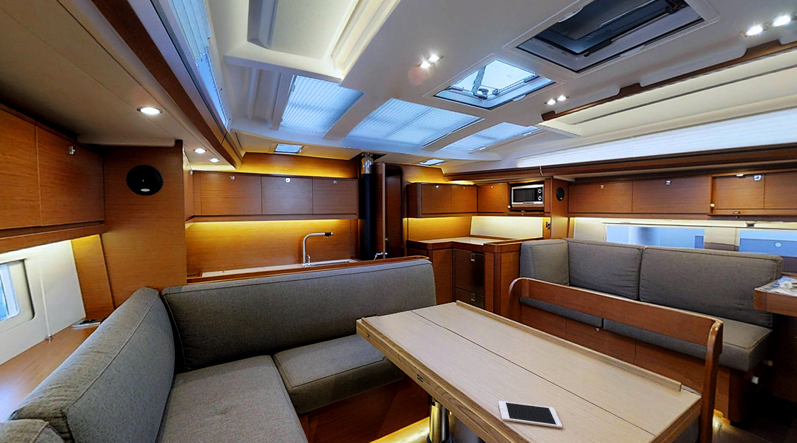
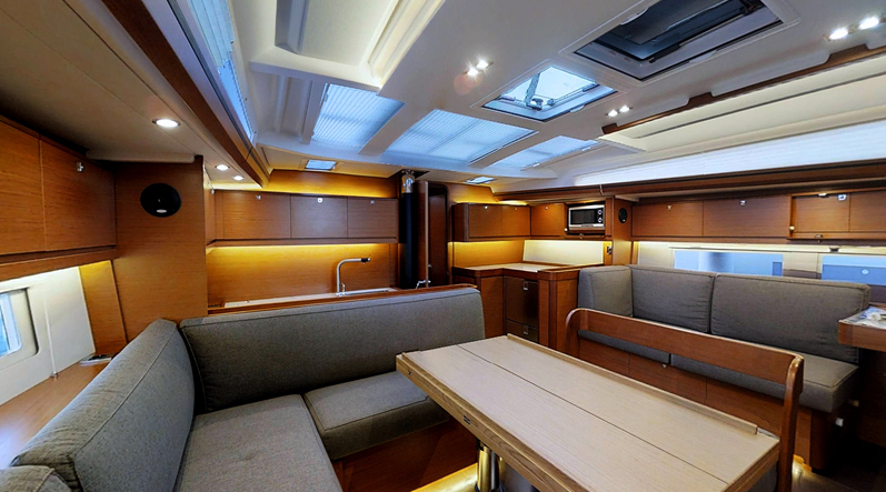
- cell phone (528, 413)
